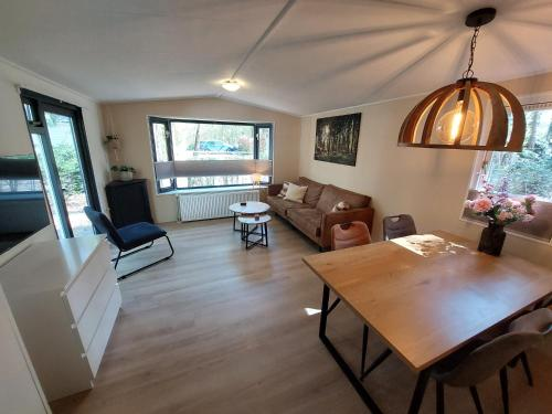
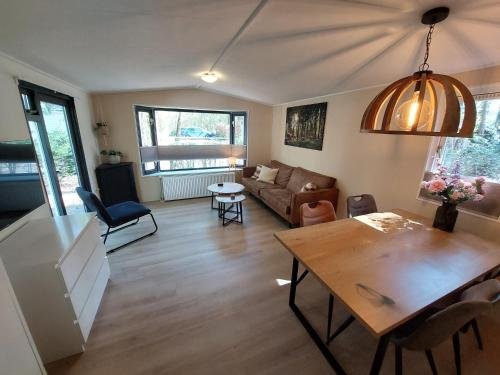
+ soupspoon (375, 291)
